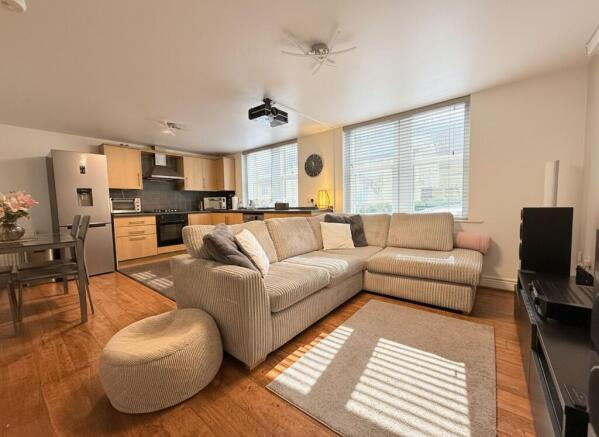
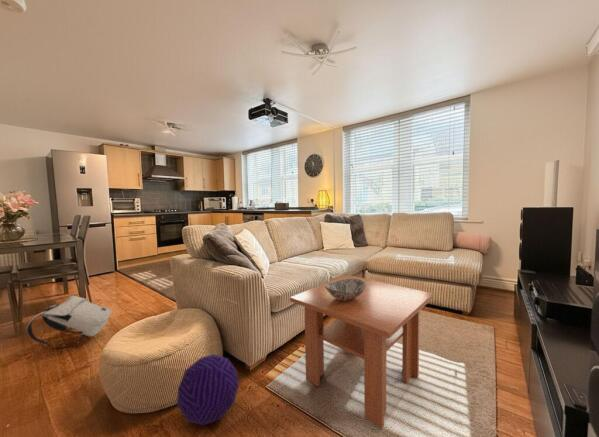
+ backpack (73, 319)
+ coffee table (362, 336)
+ decorative bowl (345, 290)
+ decorative ball (208, 387)
